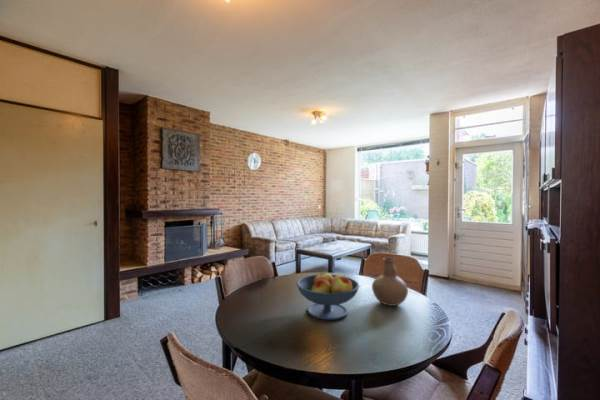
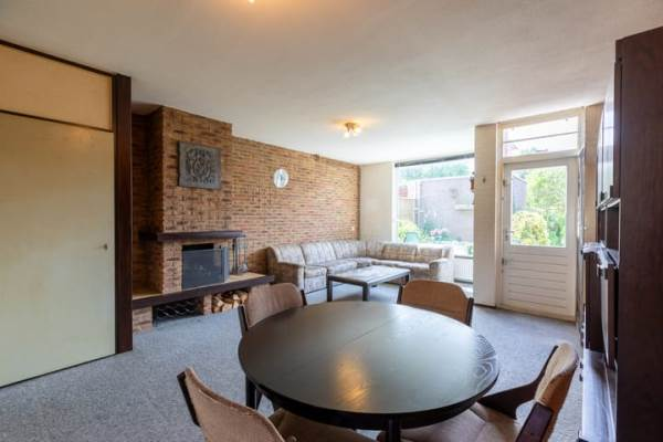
- vase (389, 281)
- fruit bowl (327, 292)
